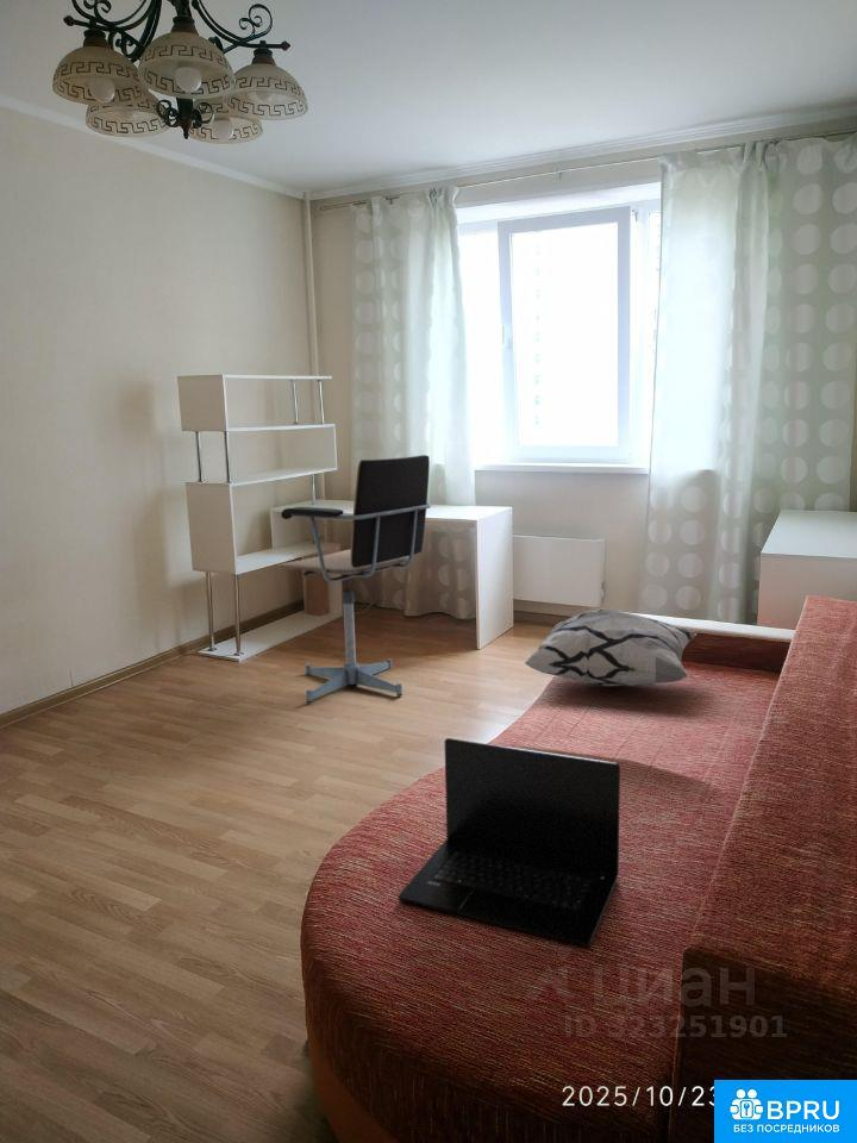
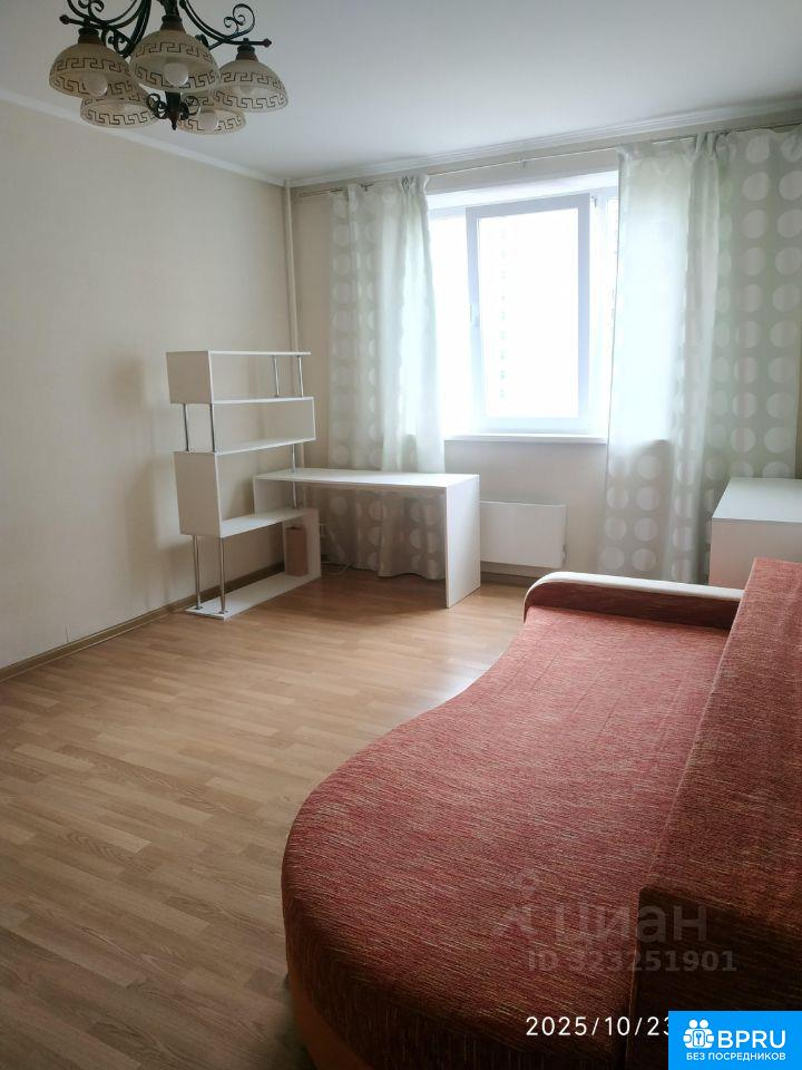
- decorative pillow (613, 648)
- laptop (509, 832)
- office chair (356, 574)
